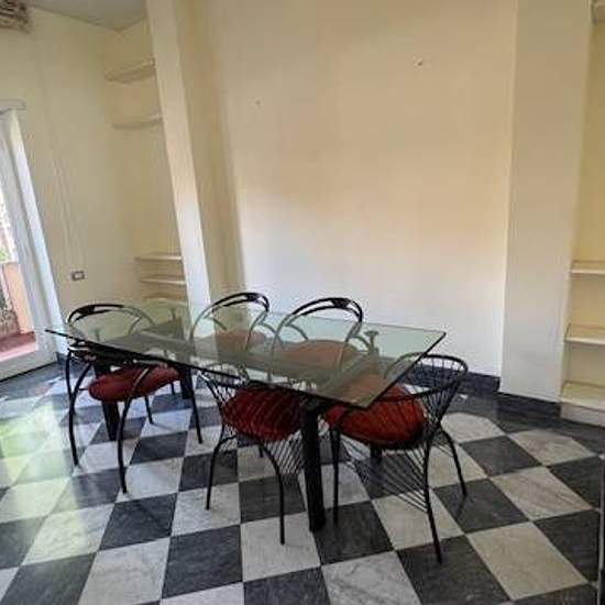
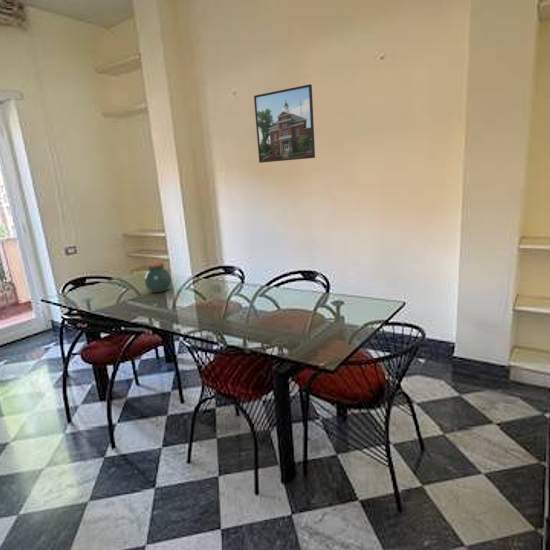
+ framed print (283, 126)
+ jar (157, 276)
